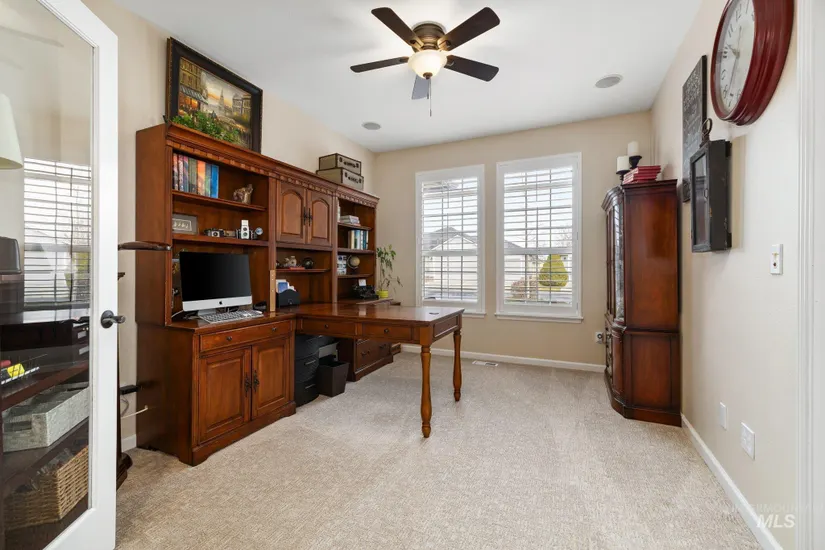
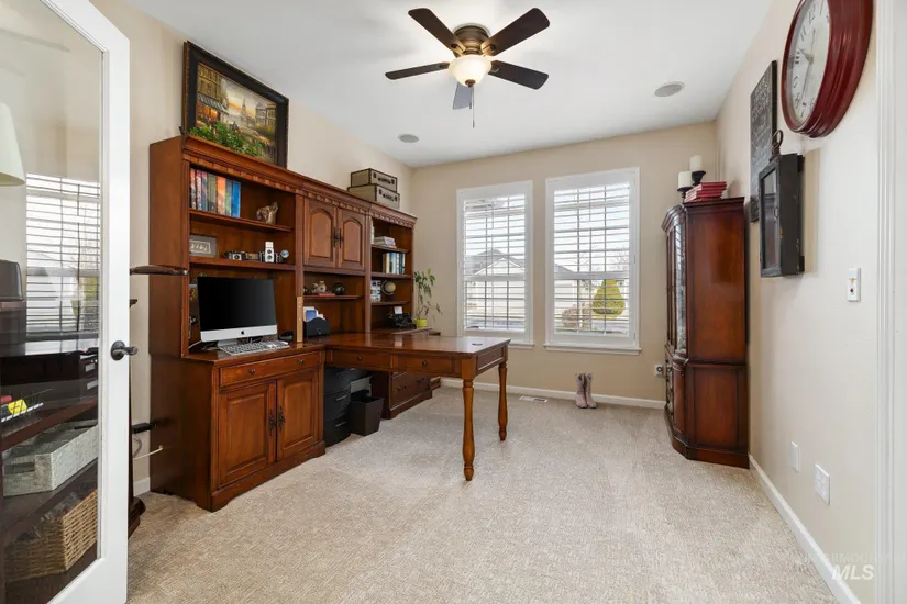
+ boots (585, 389)
